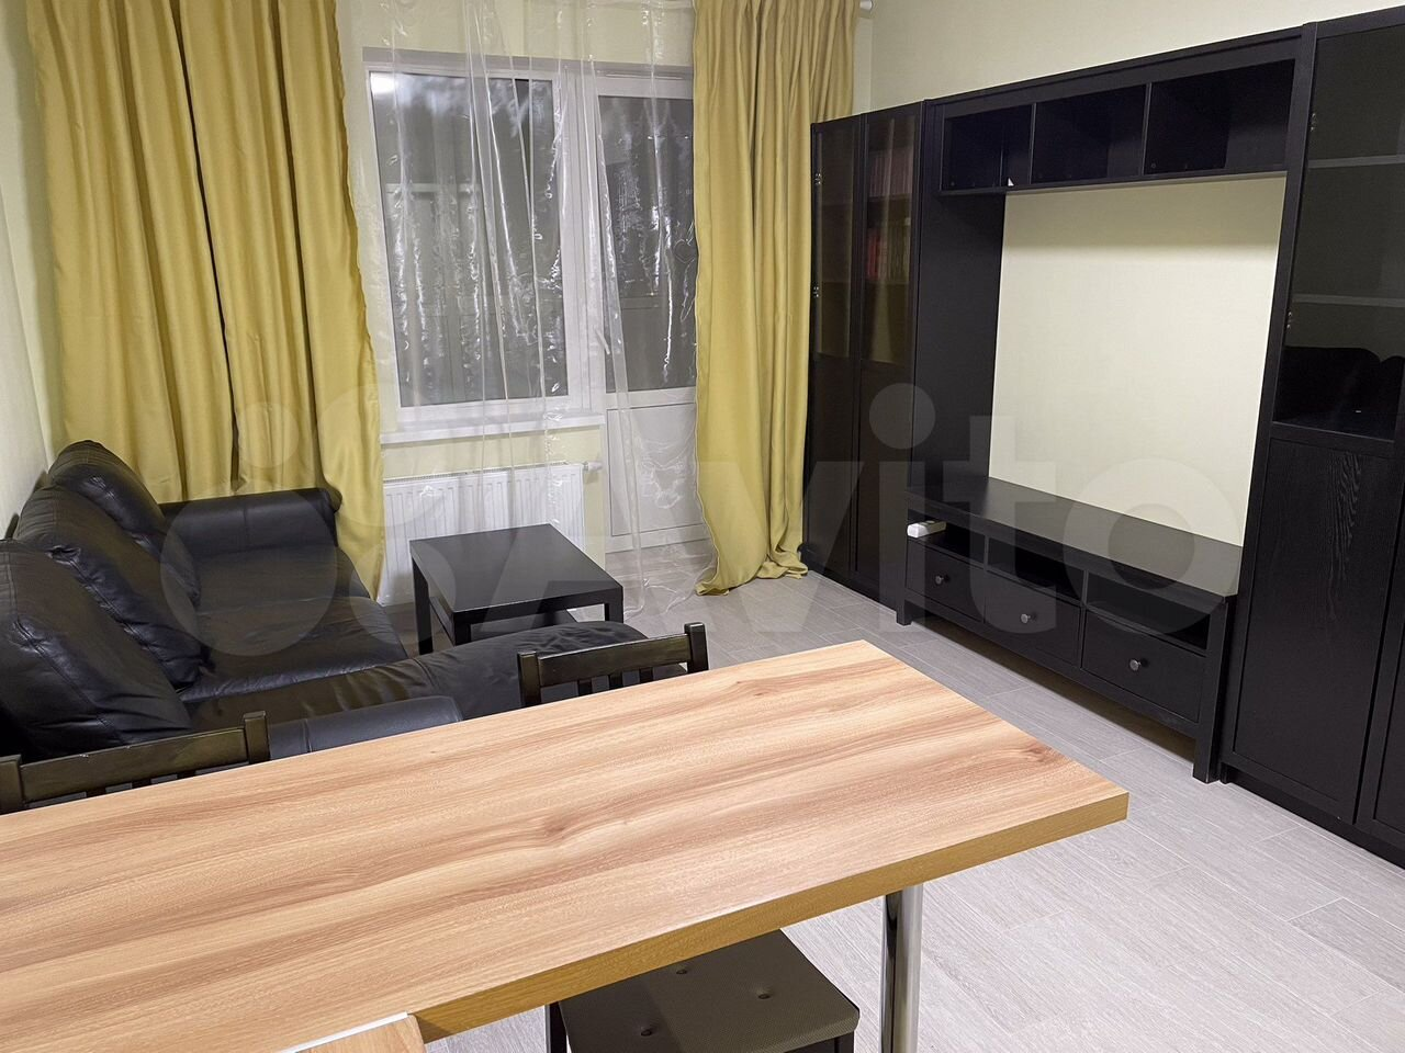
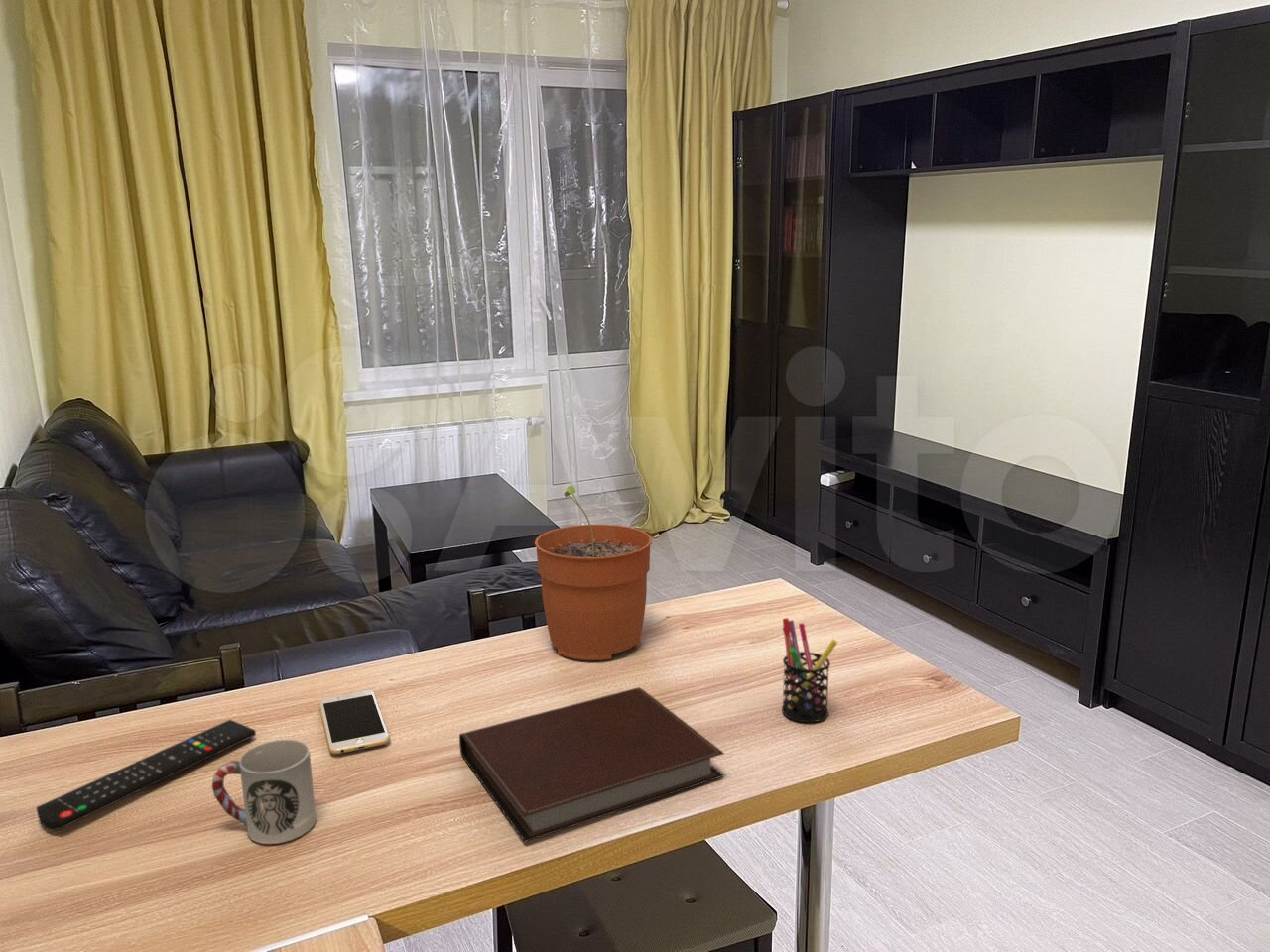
+ cup (263, 791)
+ plant pot (593, 565)
+ notebook (588, 753)
+ remote control (152, 772)
+ smartphone (353, 720)
+ pen holder (801, 668)
